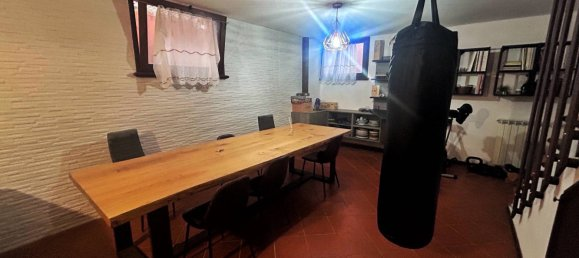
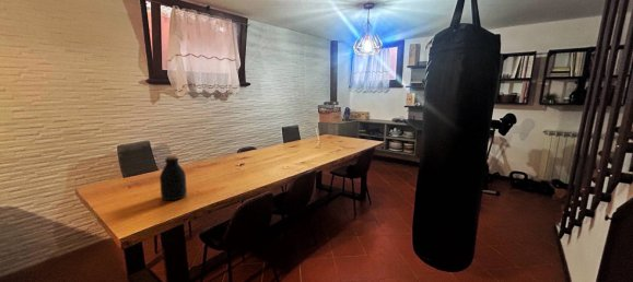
+ bottle (173, 176)
